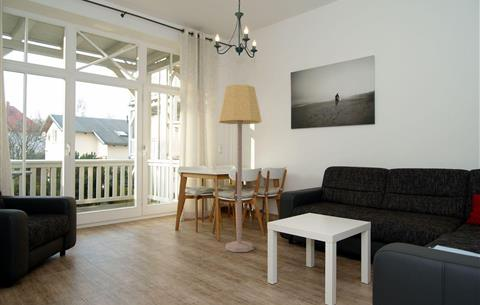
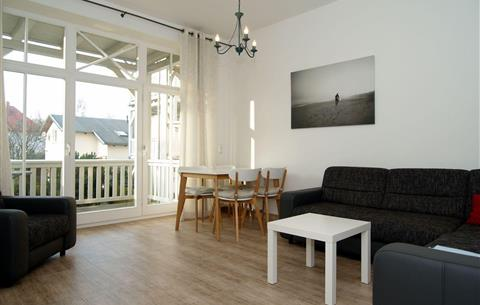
- lamp (239, 167)
